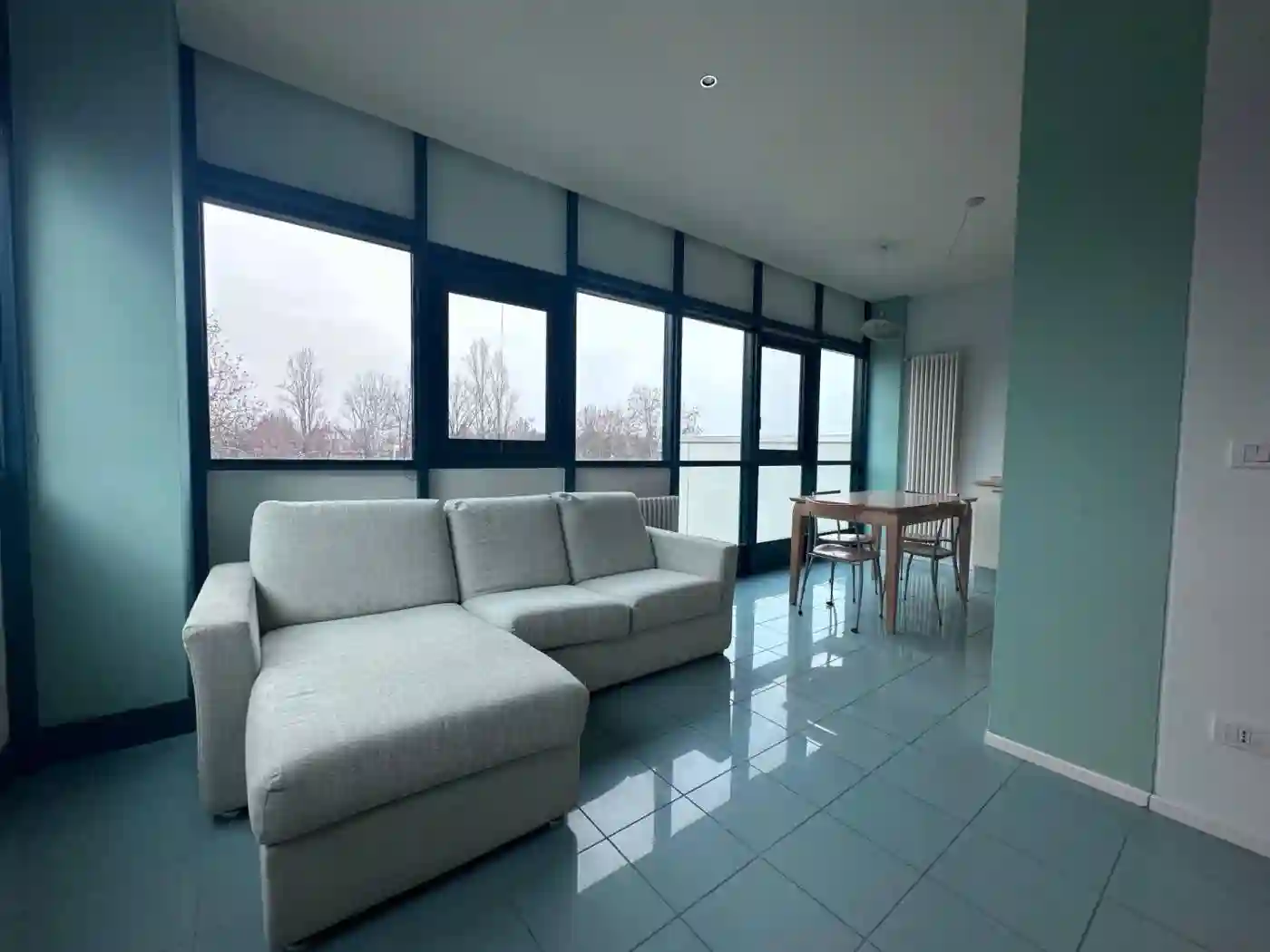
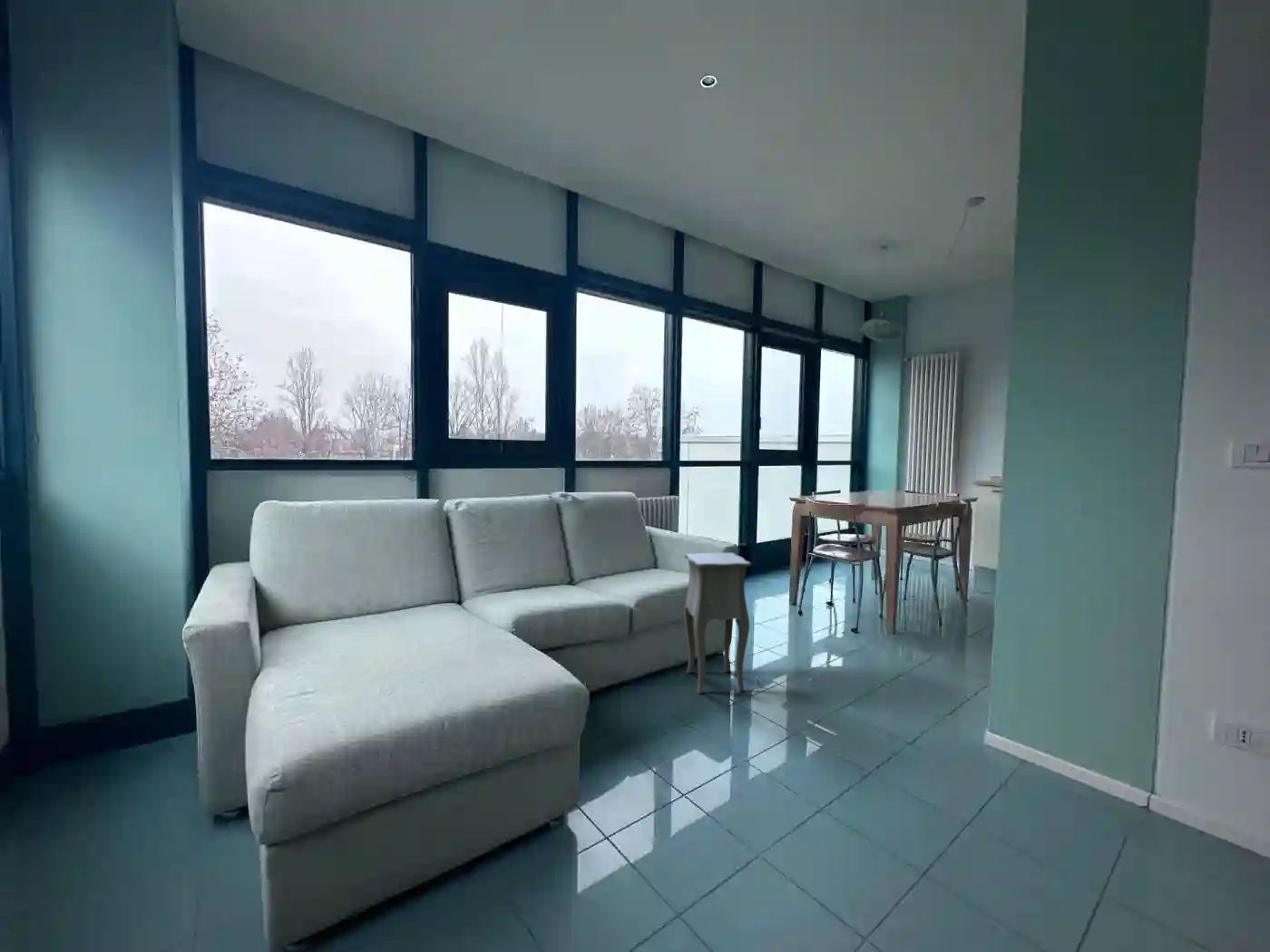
+ side table (715, 618)
